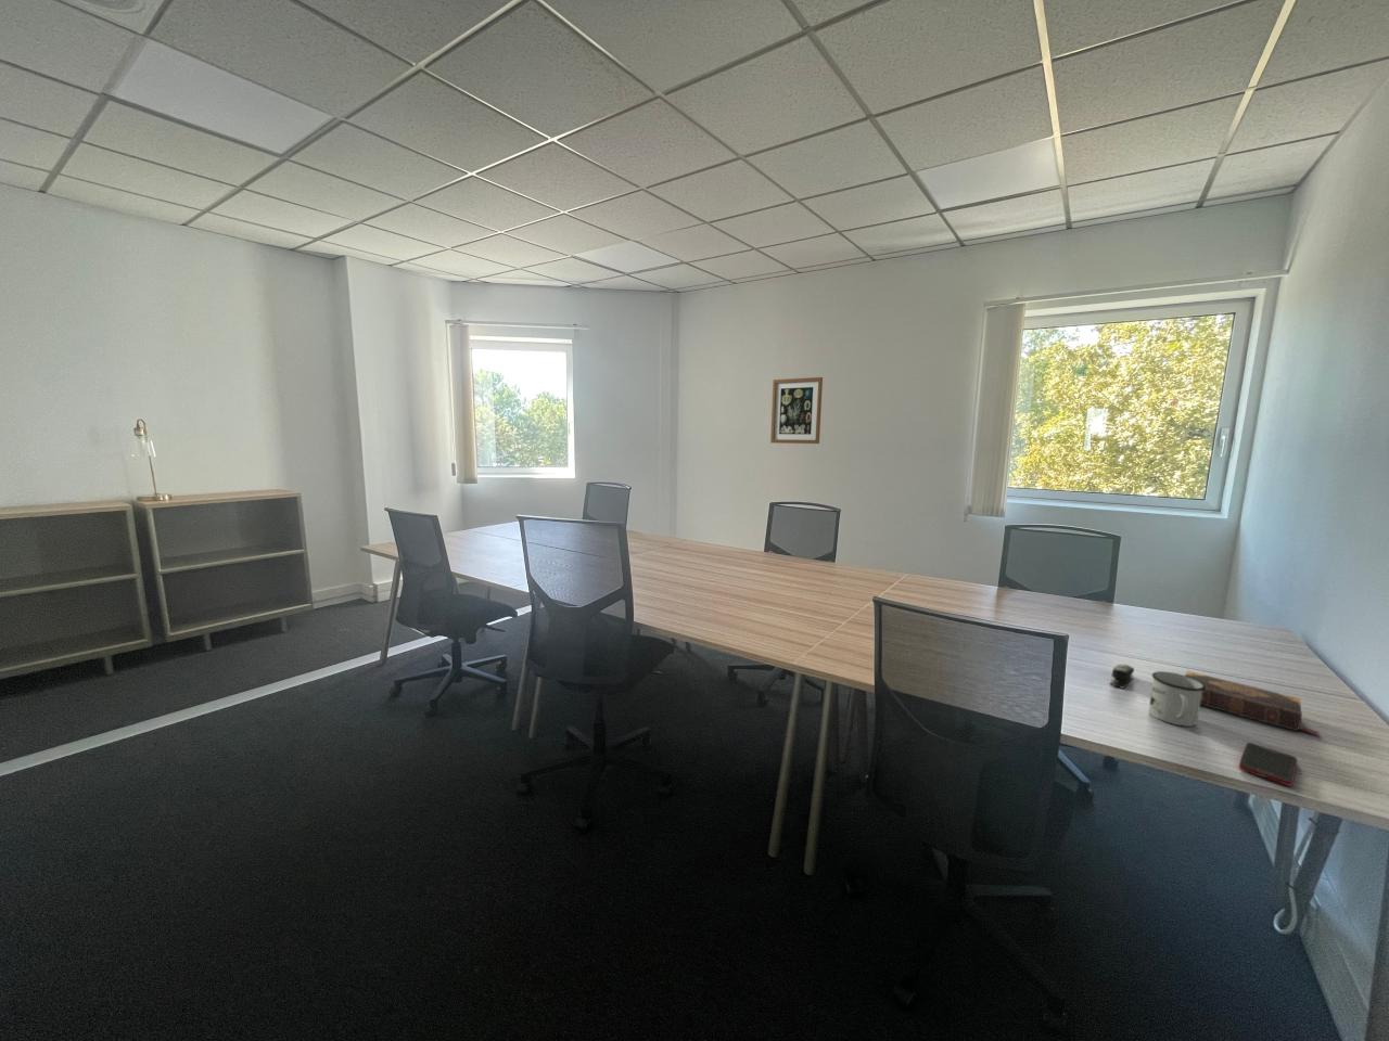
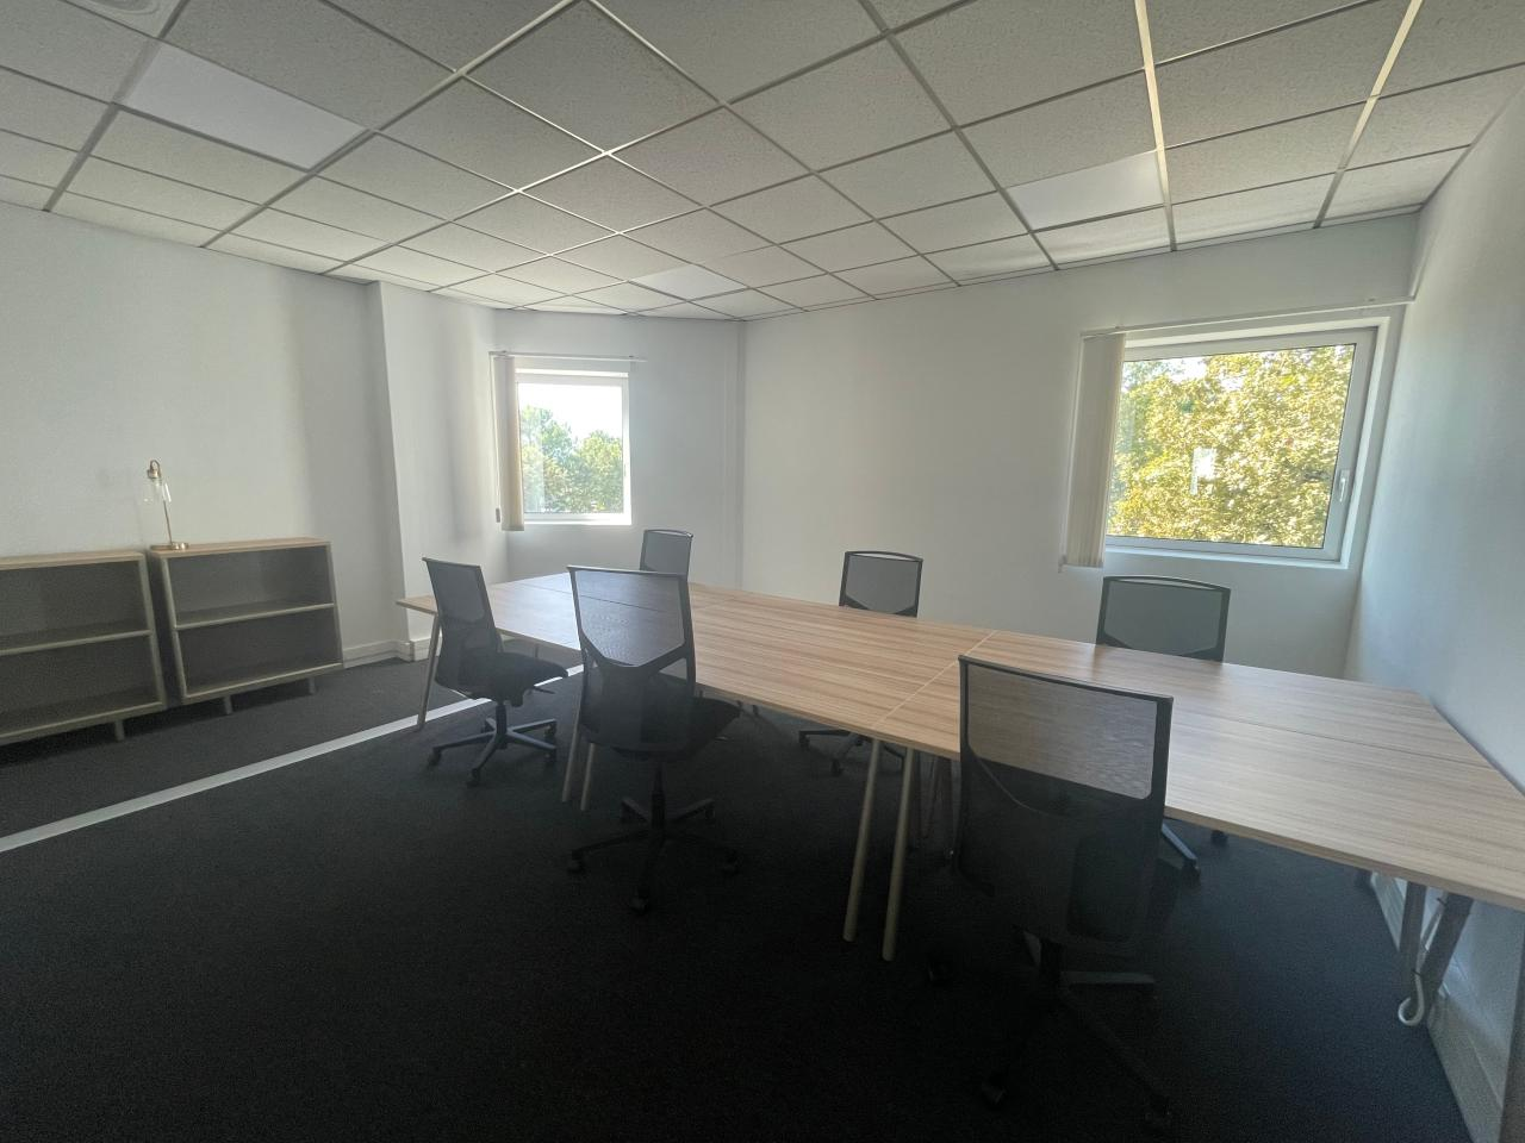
- book (1247, 701)
- wall art (795, 411)
- cell phone (1268, 762)
- mug (1177, 701)
- stapler (1122, 672)
